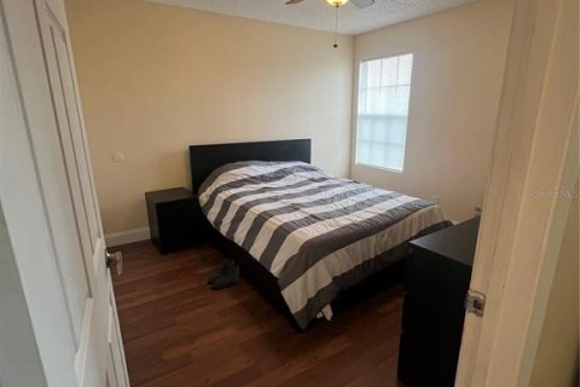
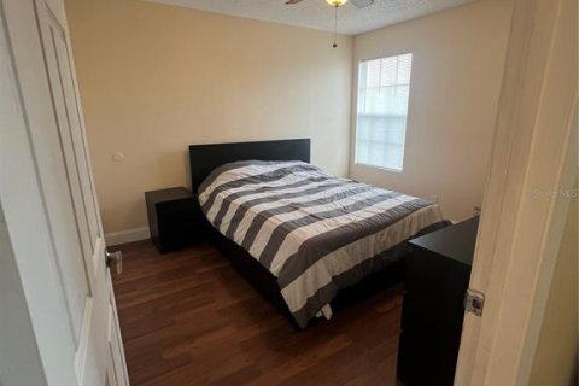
- boots (224, 271)
